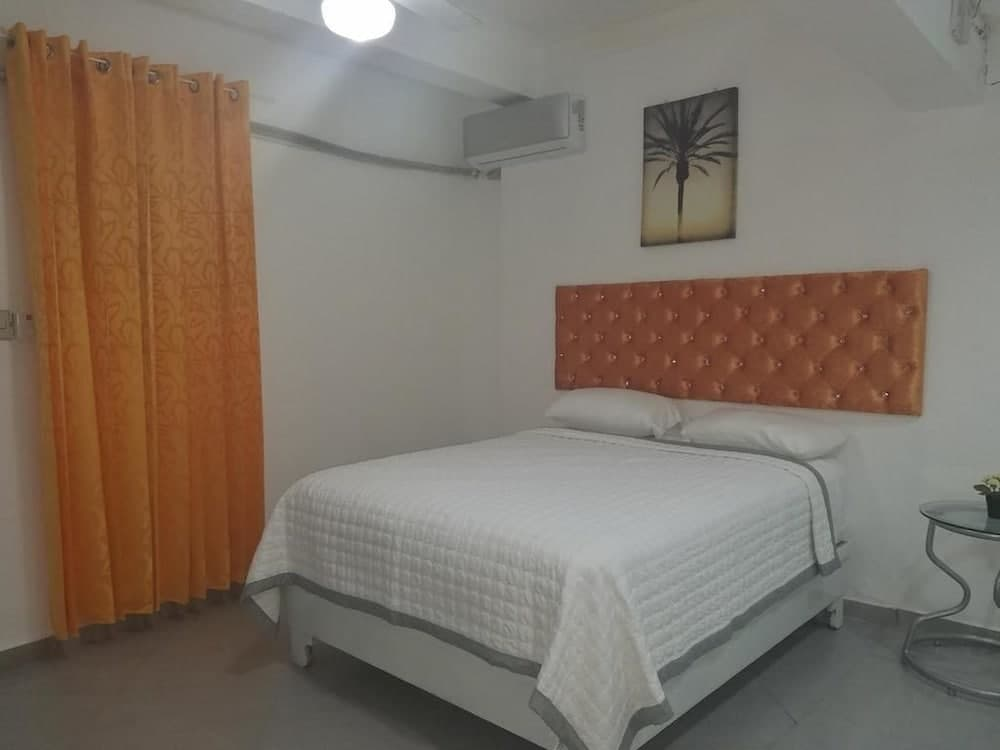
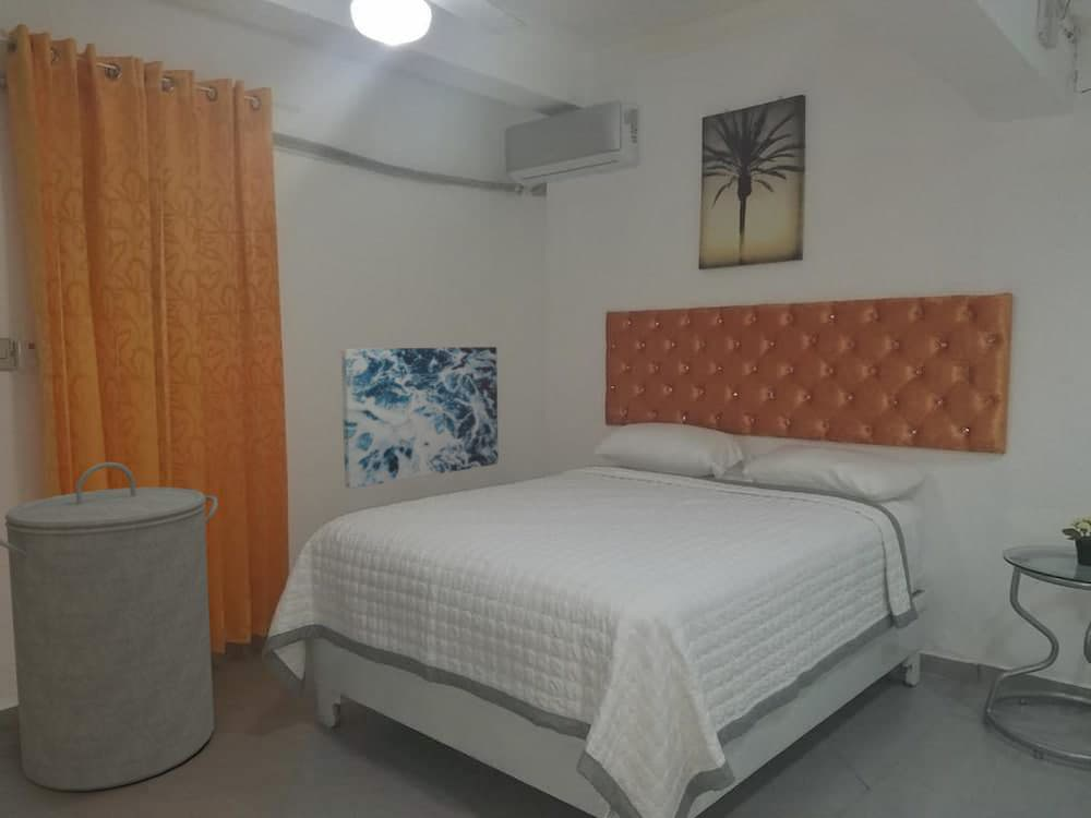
+ laundry hamper (116, 605)
+ wall art (427, 411)
